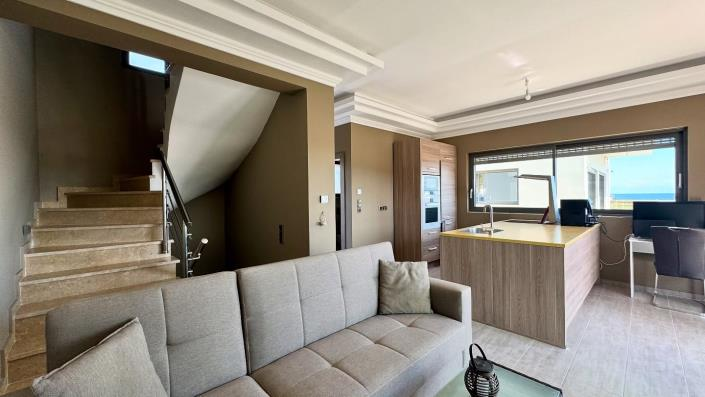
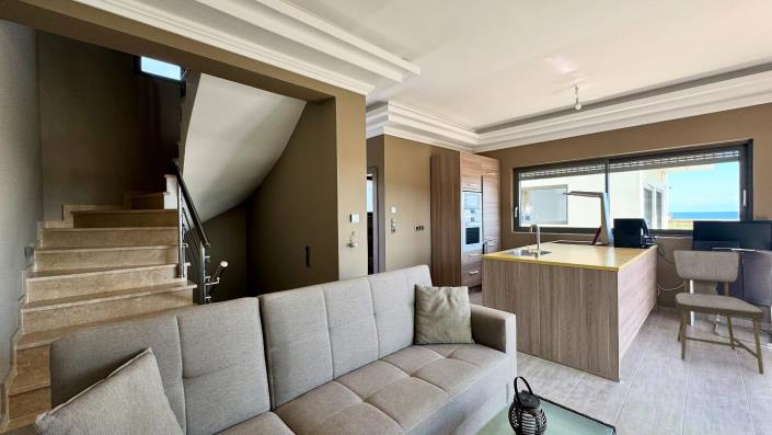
+ dining chair (712, 304)
